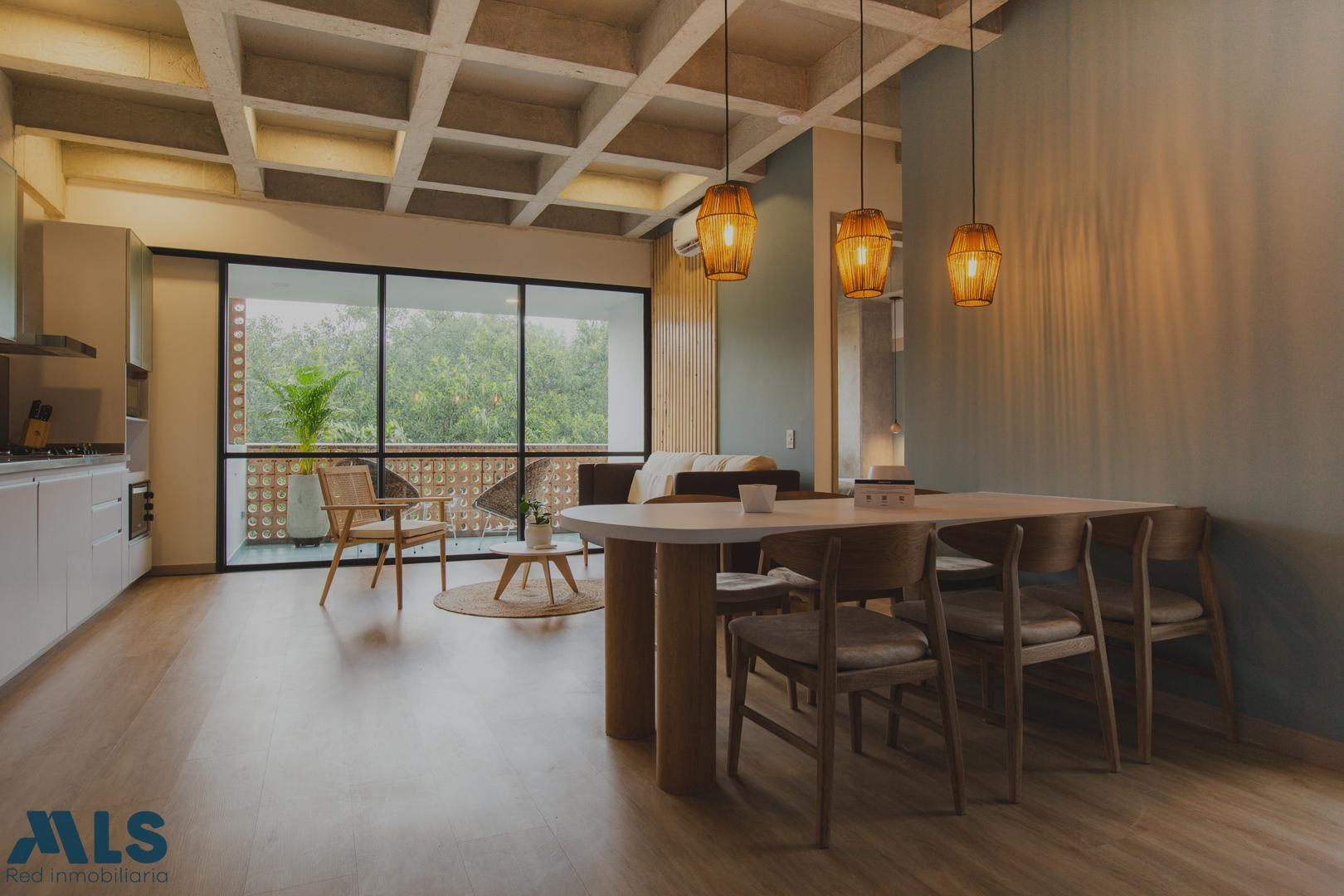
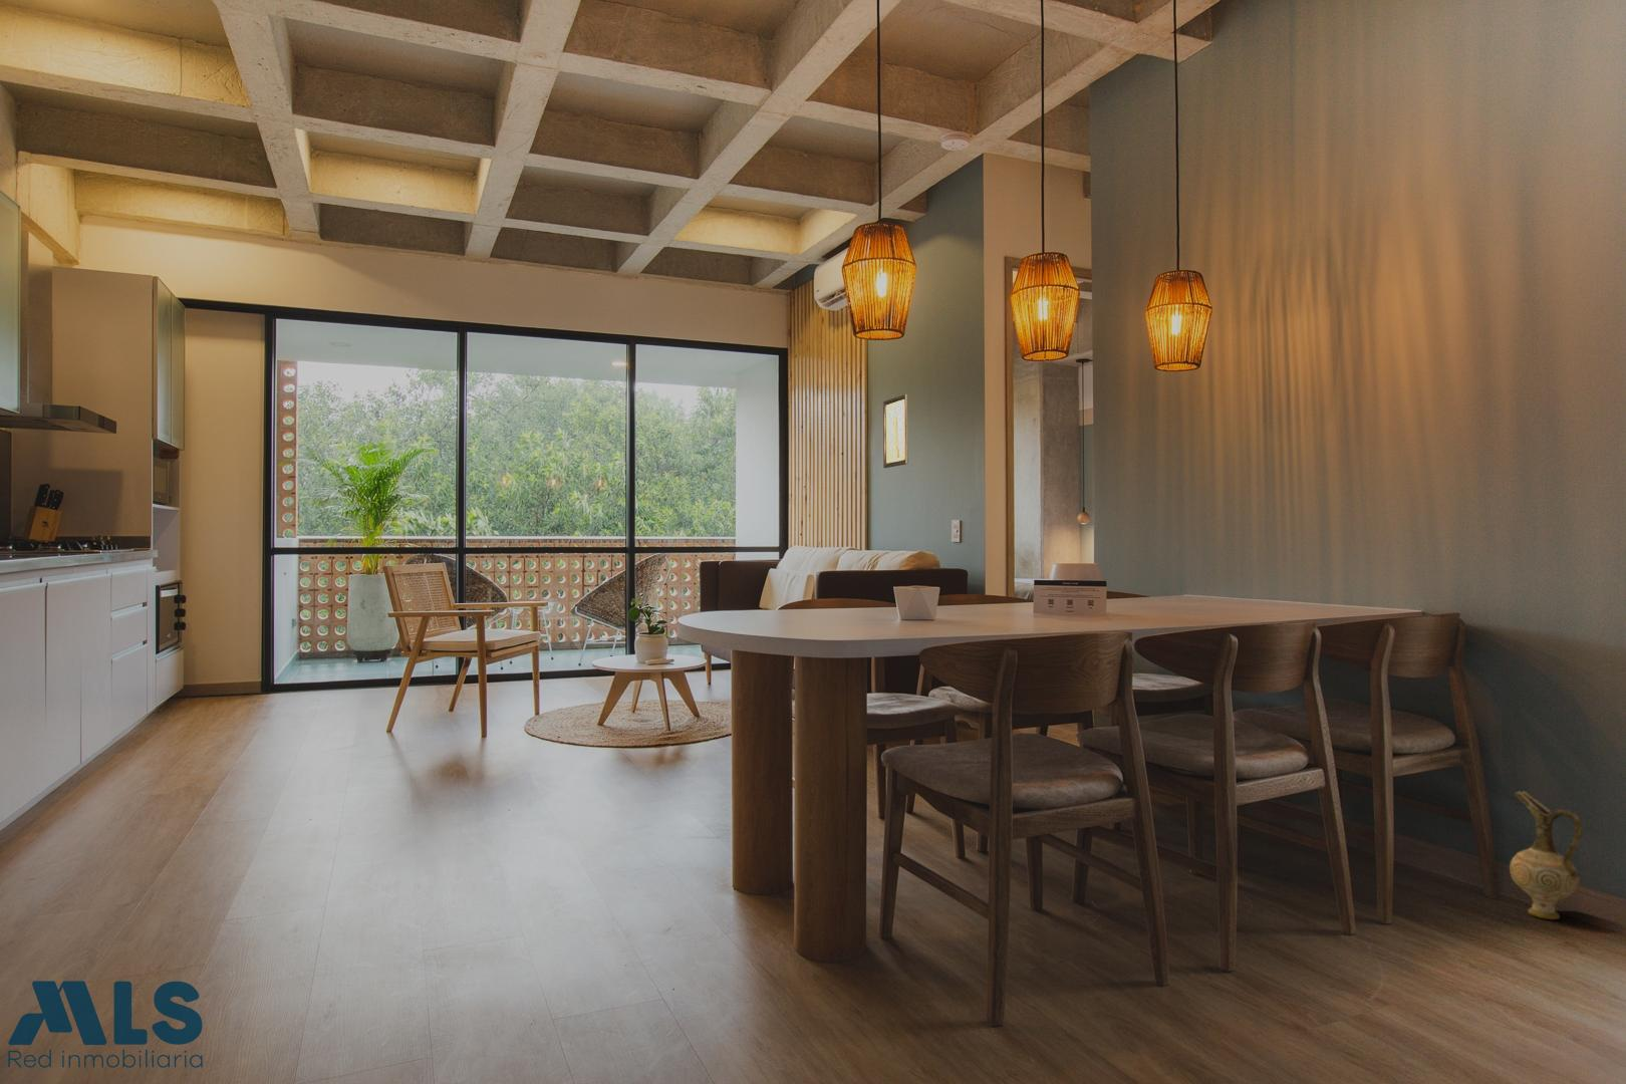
+ ceramic jug (1546, 858)
+ wall art (895, 432)
